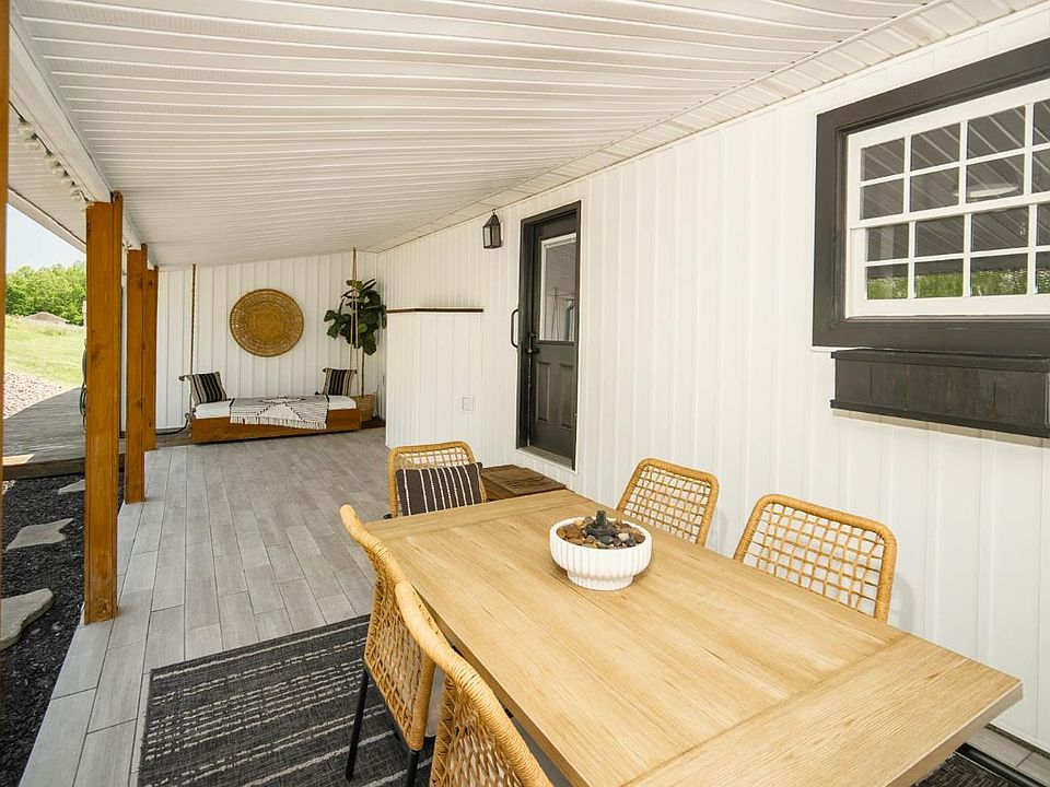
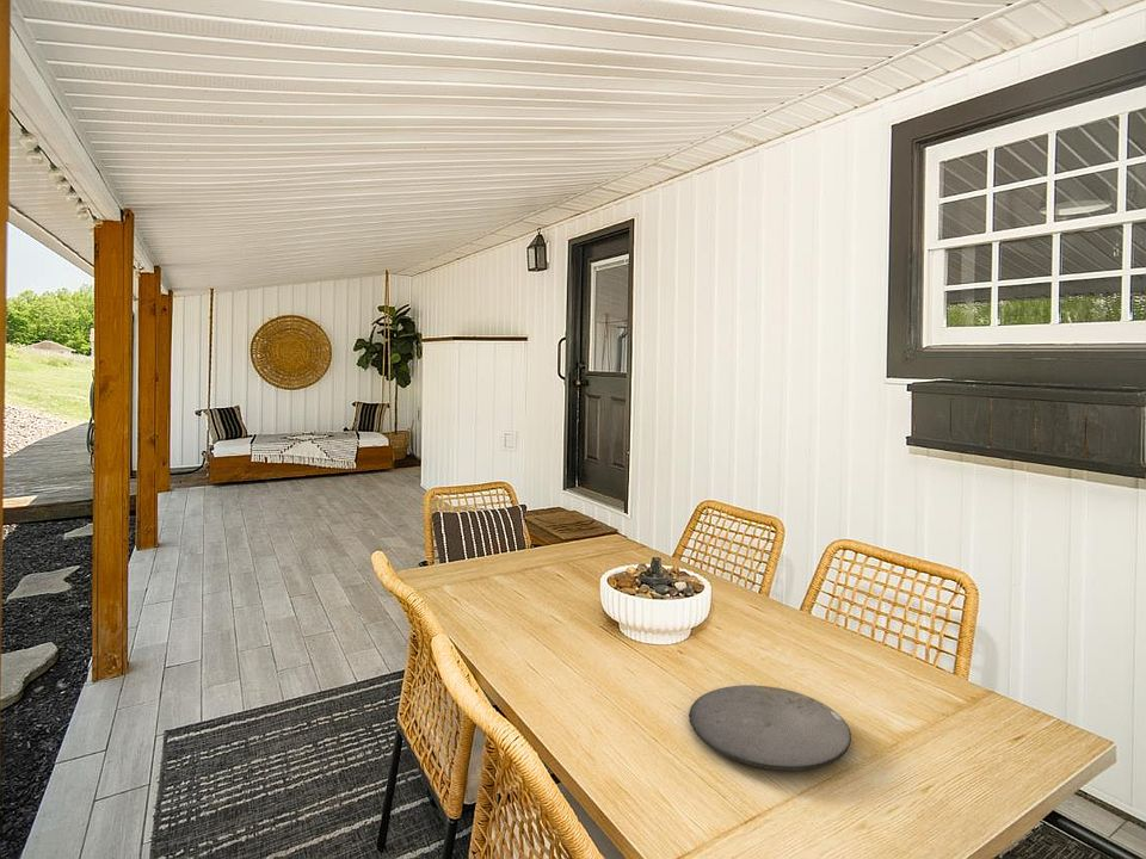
+ plate (766, 723)
